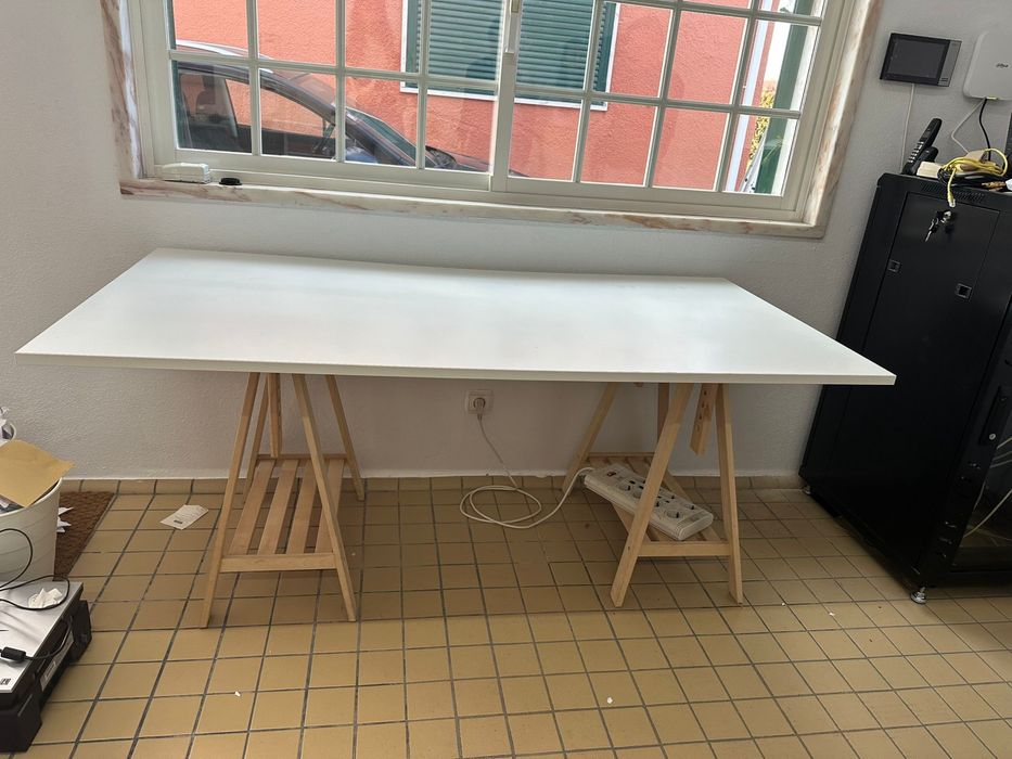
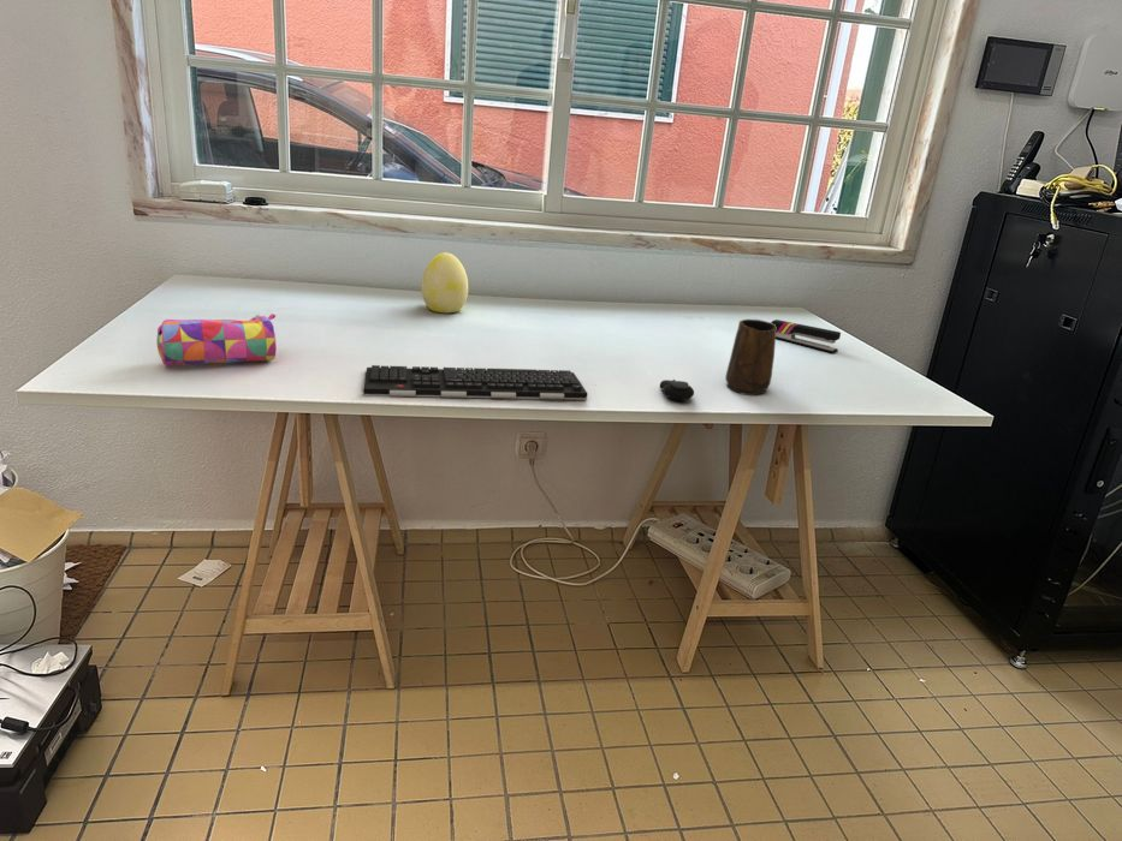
+ keyboard (475, 381)
+ decorative egg (445, 281)
+ pencil case (219, 339)
+ mug (753, 356)
+ computer mouse (676, 387)
+ stapler (803, 334)
